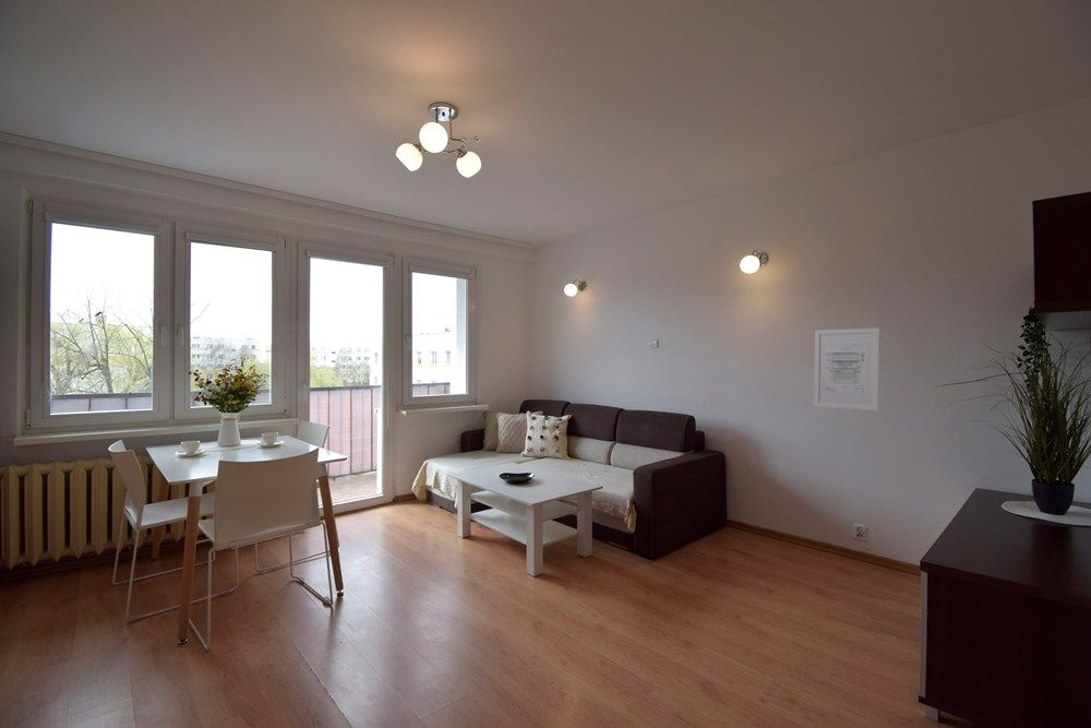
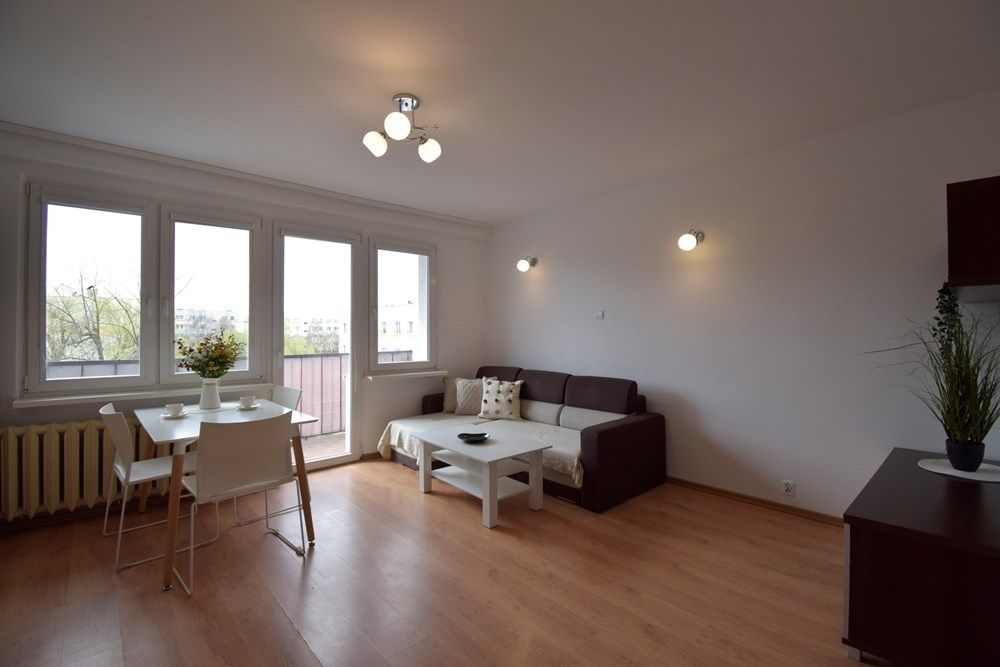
- wall art (844, 368)
